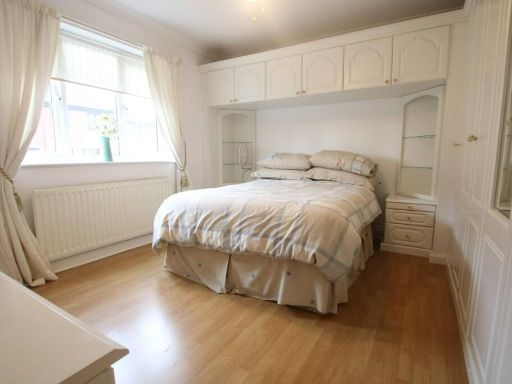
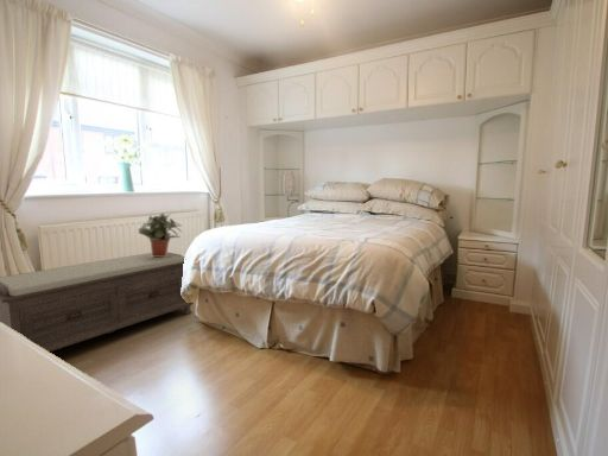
+ potted plant (158, 234)
+ bench (106, 299)
